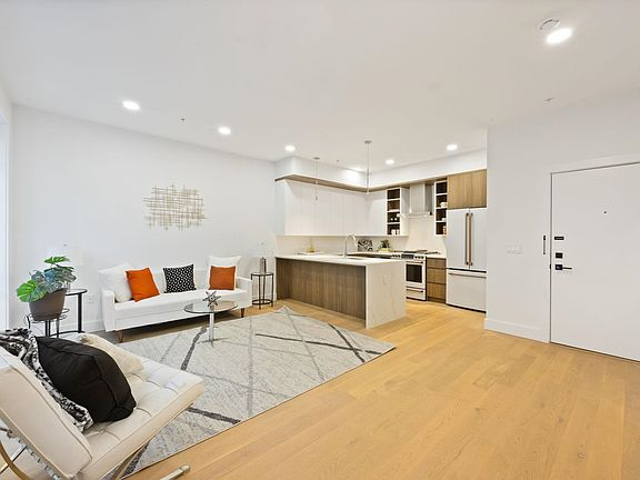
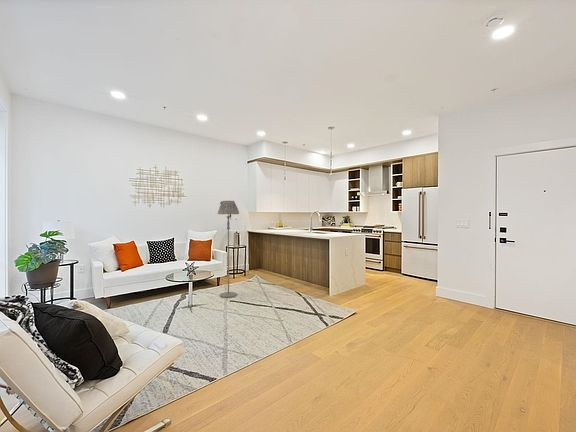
+ floor lamp (228, 247)
